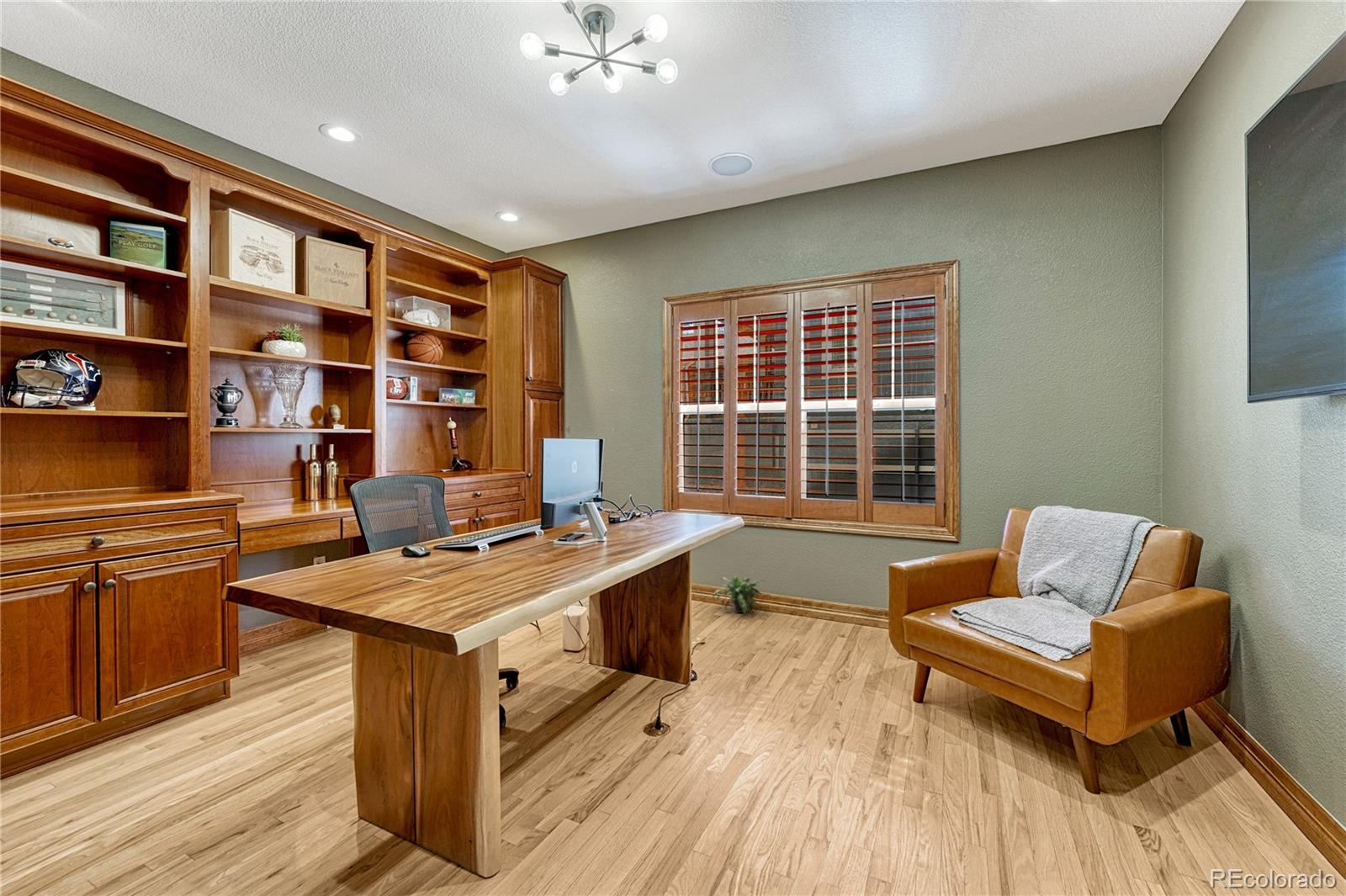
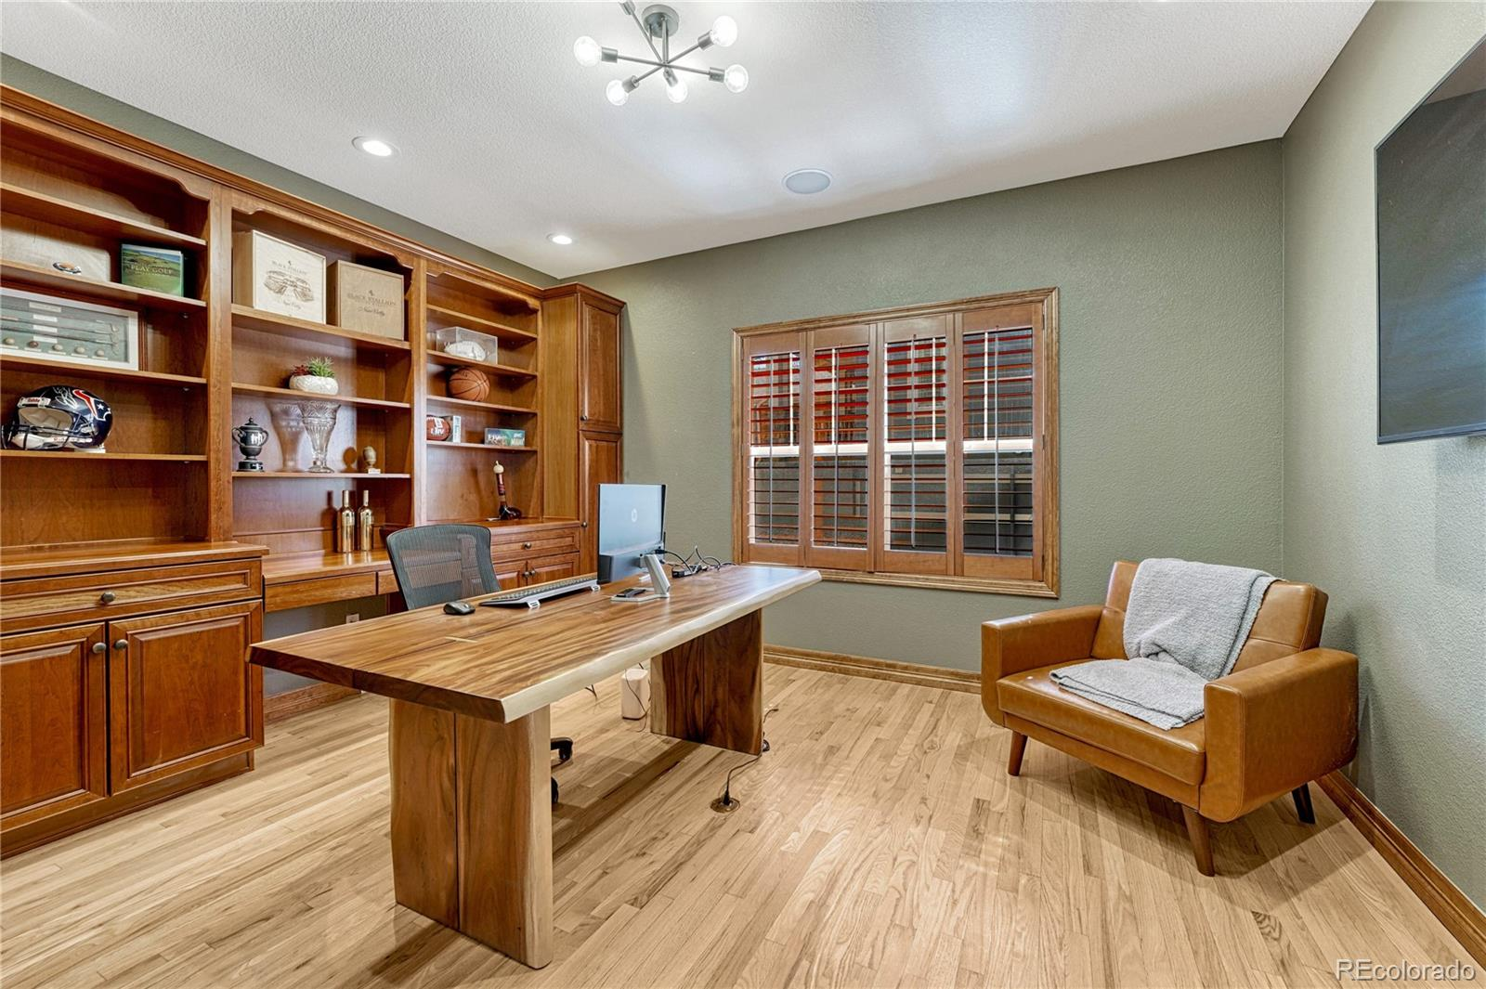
- potted plant (738, 592)
